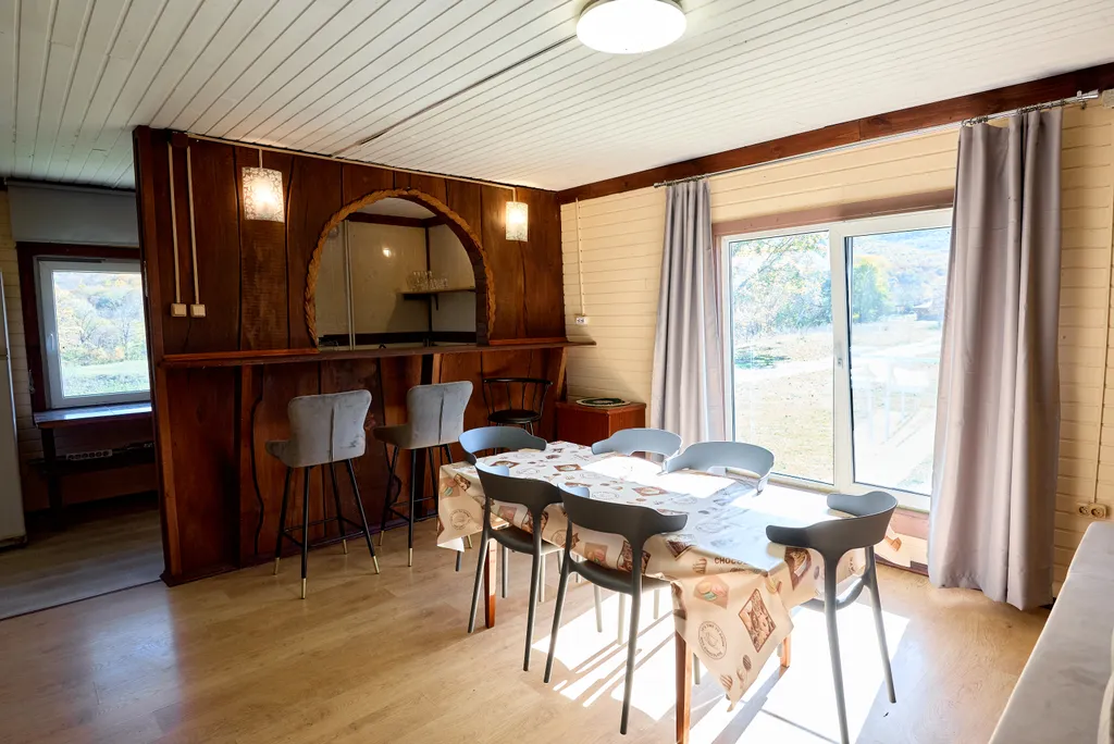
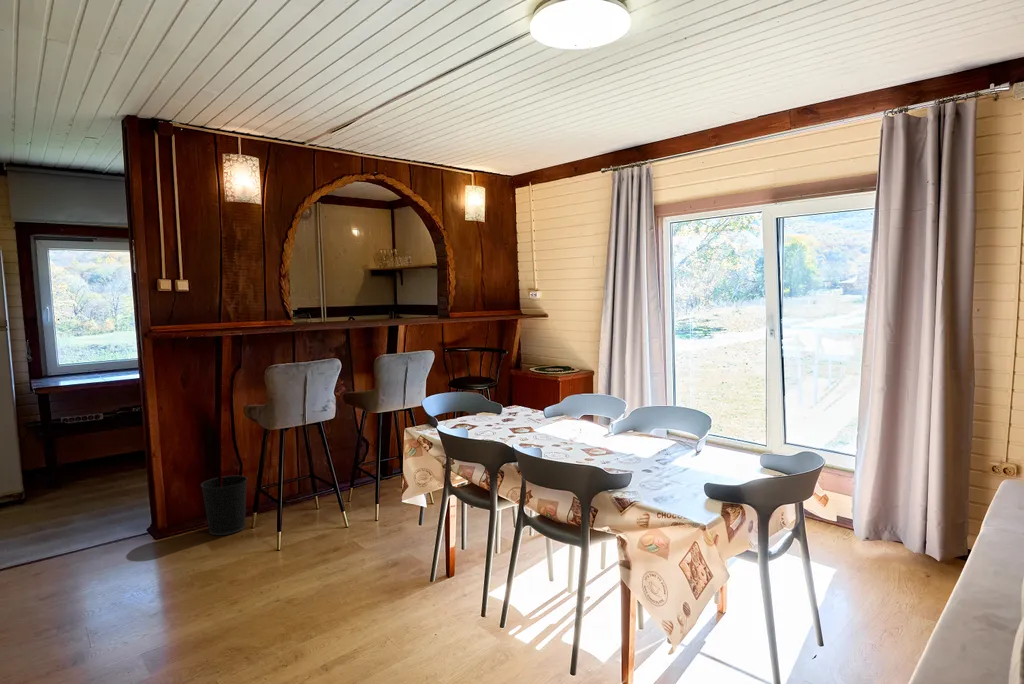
+ wastebasket (226, 505)
